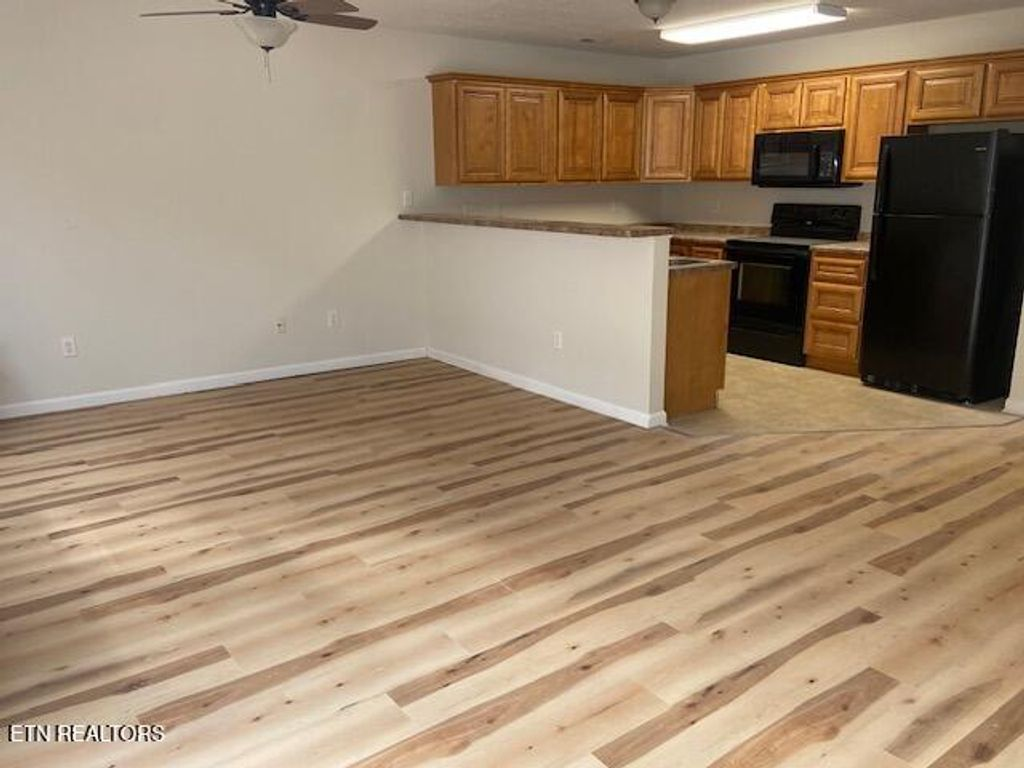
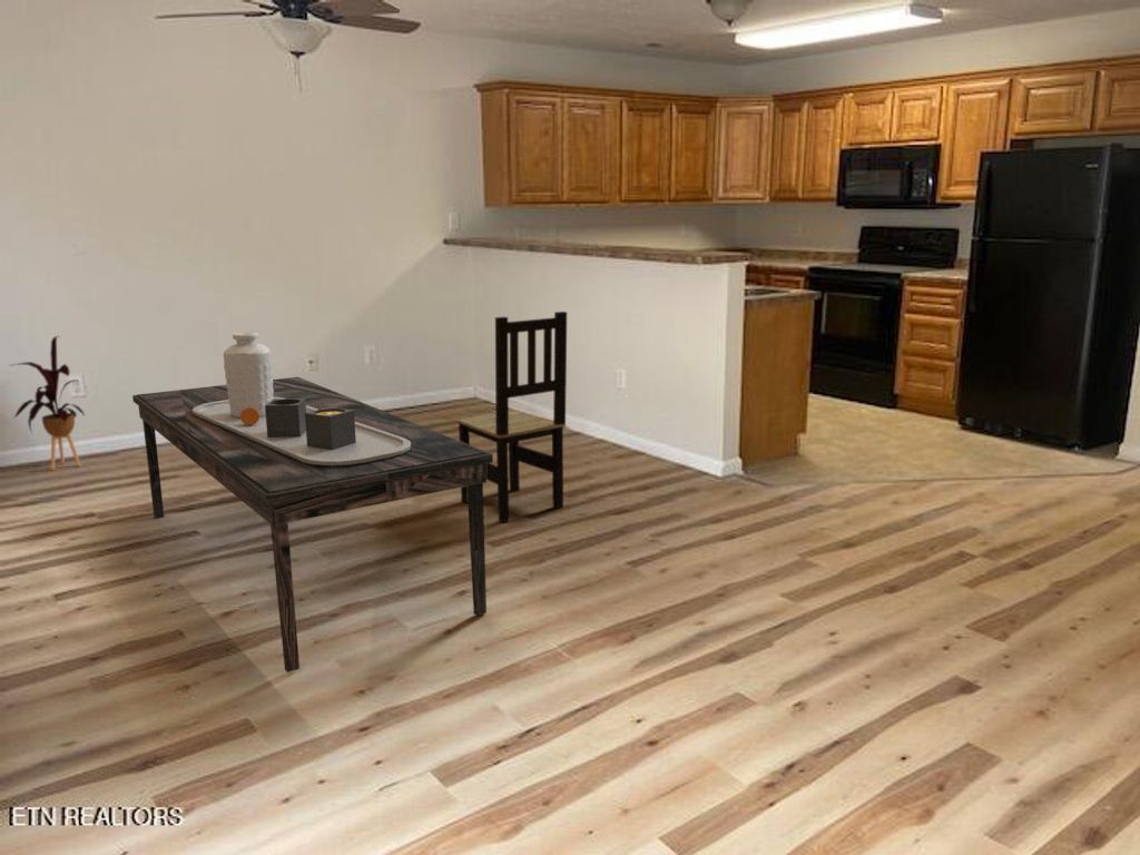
+ house plant (48, 403)
+ dining chair (509, 411)
+ dining table (288, 451)
